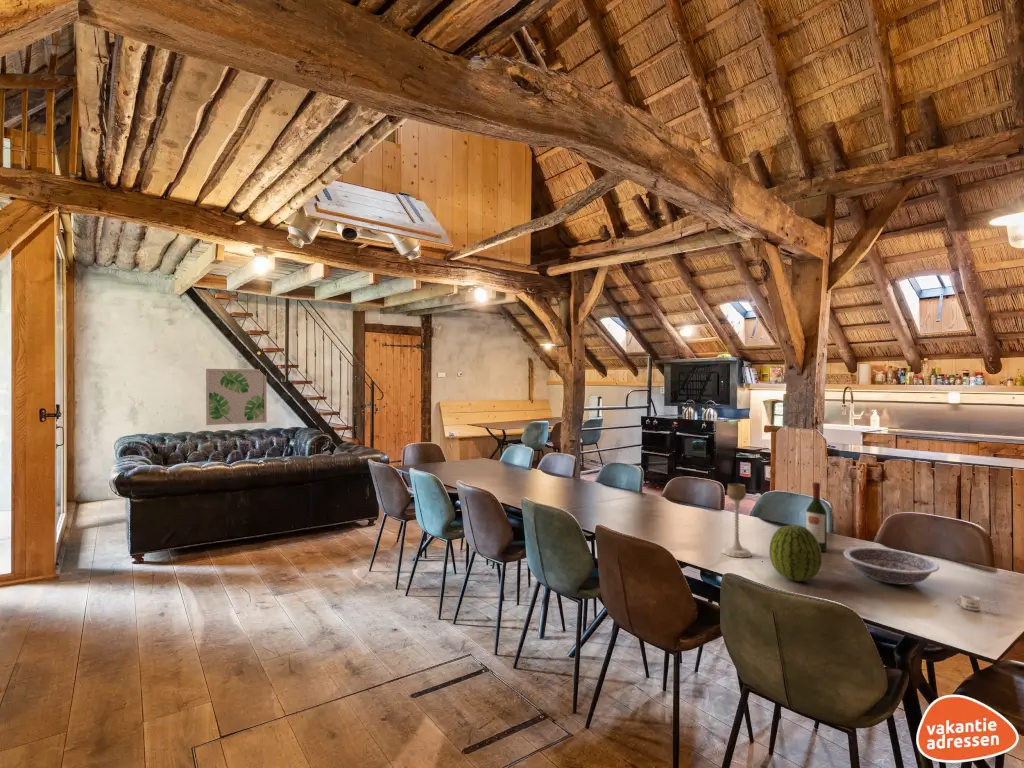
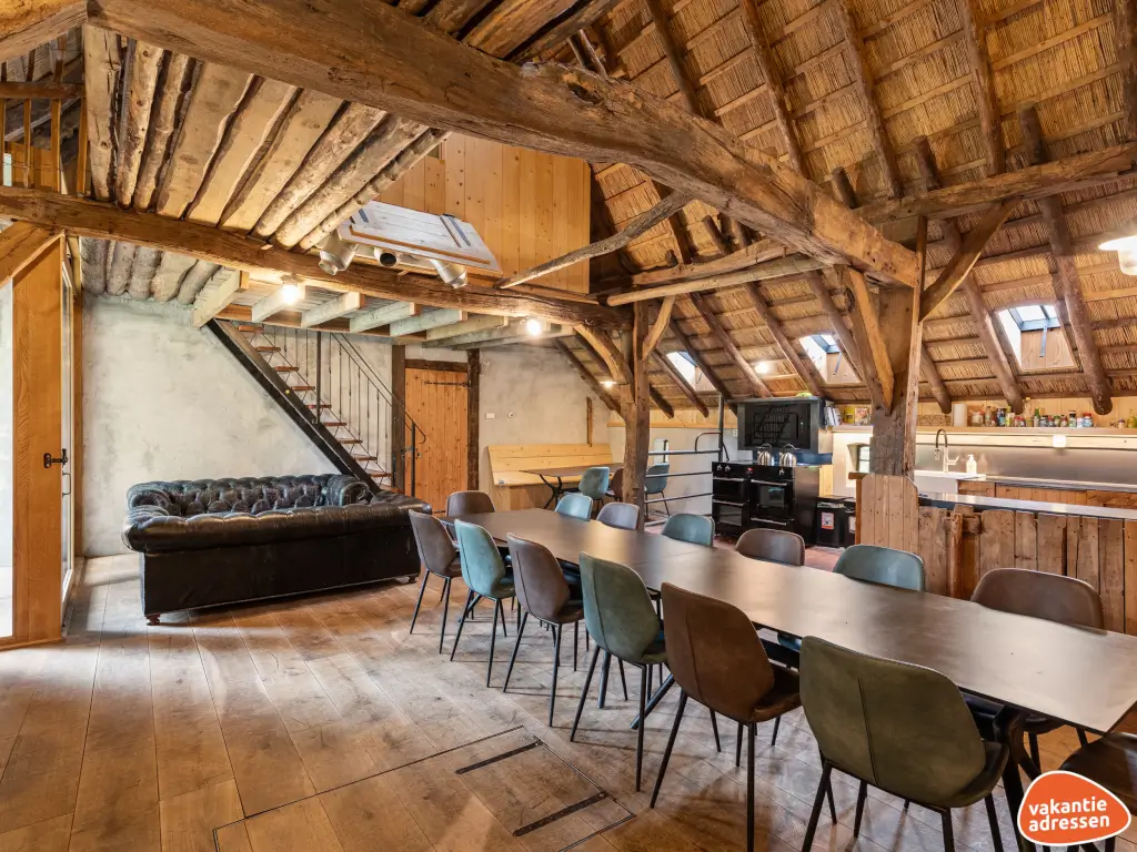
- mug (977, 603)
- wine bottle (816, 515)
- fruit (795, 552)
- wall art (237, 396)
- candle holder (736, 518)
- bowl (889, 569)
